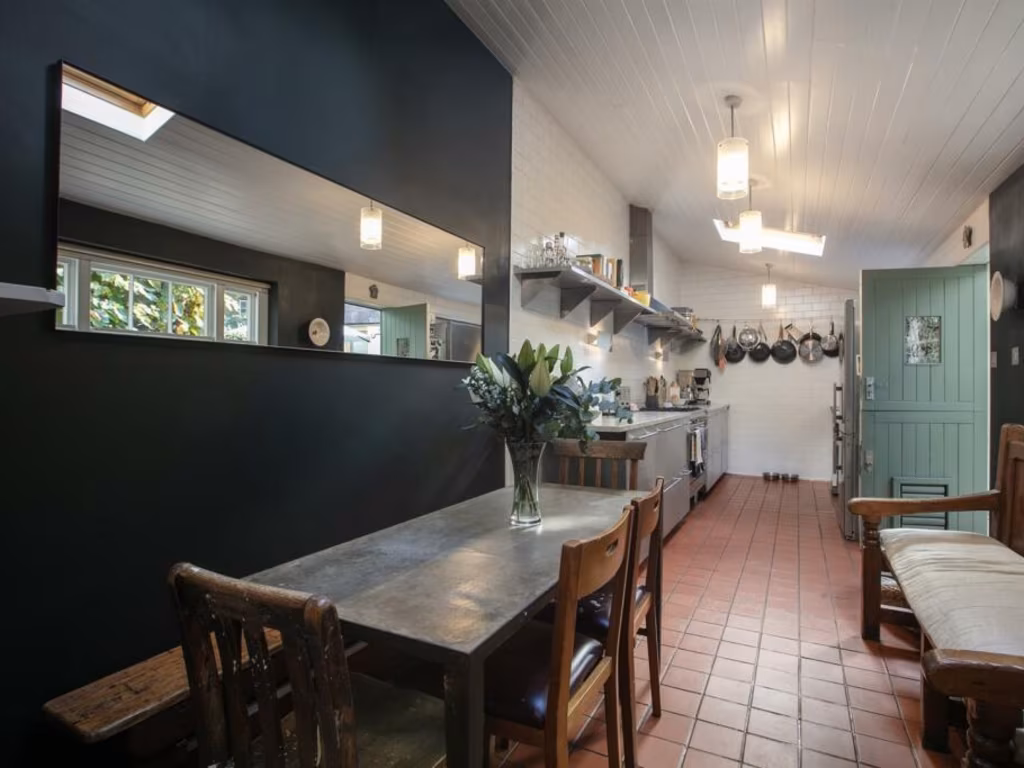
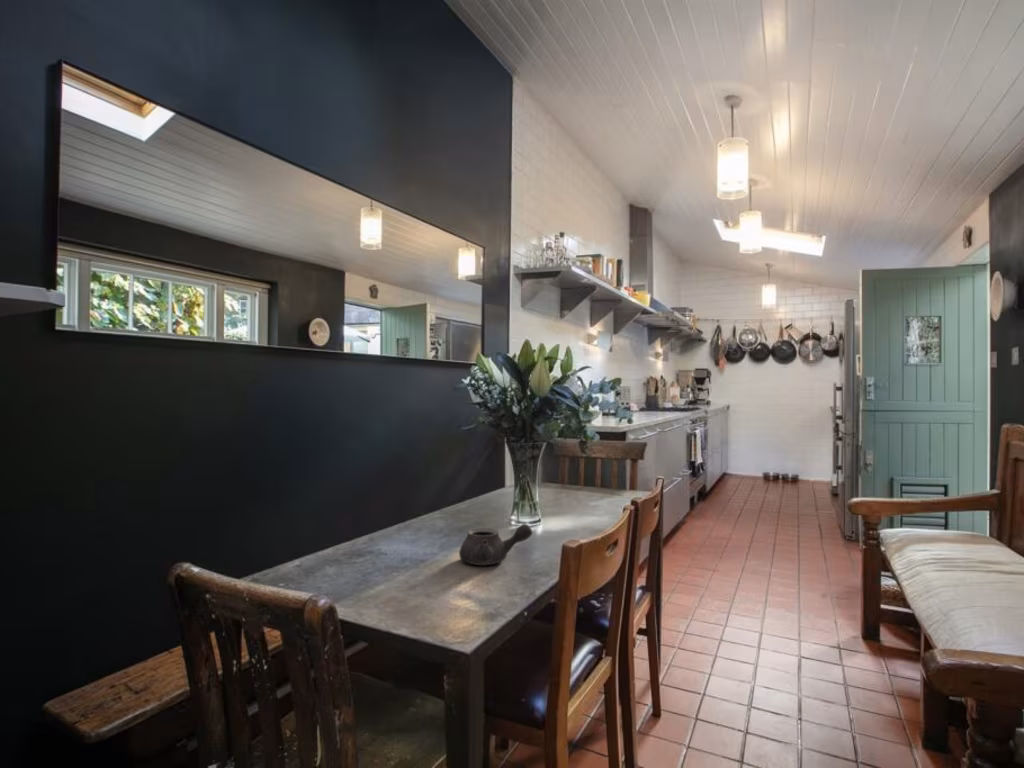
+ teapot (495, 543)
